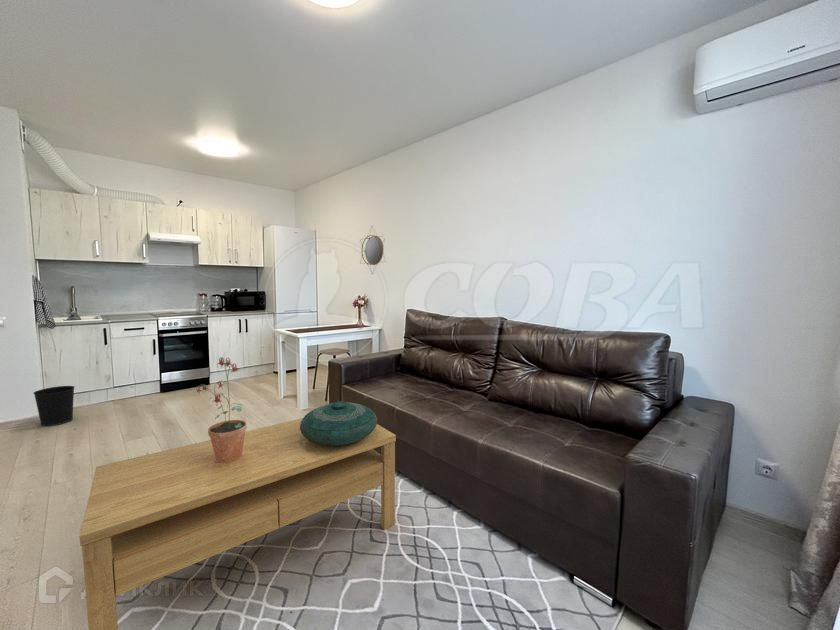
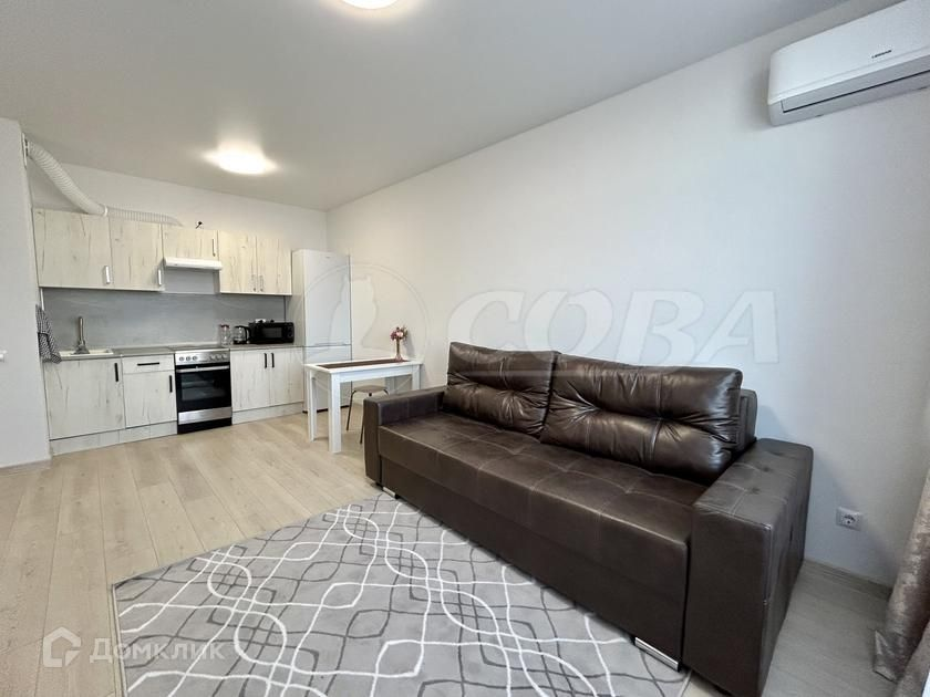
- coffee table (262, 499)
- home mirror (372, 250)
- potted plant (222, 408)
- wastebasket (55, 405)
- decorative bowl (339, 418)
